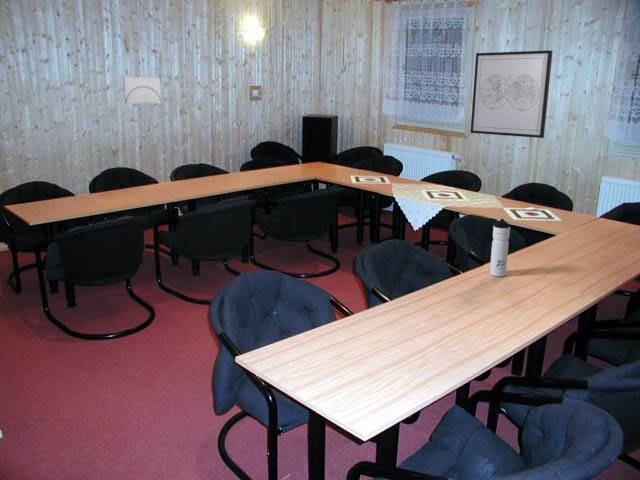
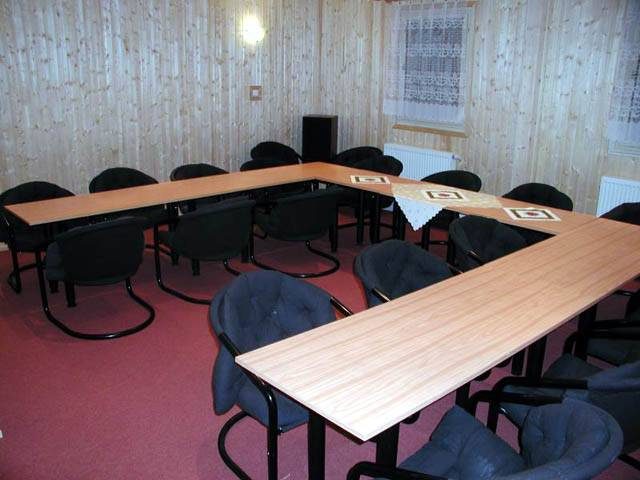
- wall art (142, 90)
- water bottle (499, 246)
- wall art (508, 94)
